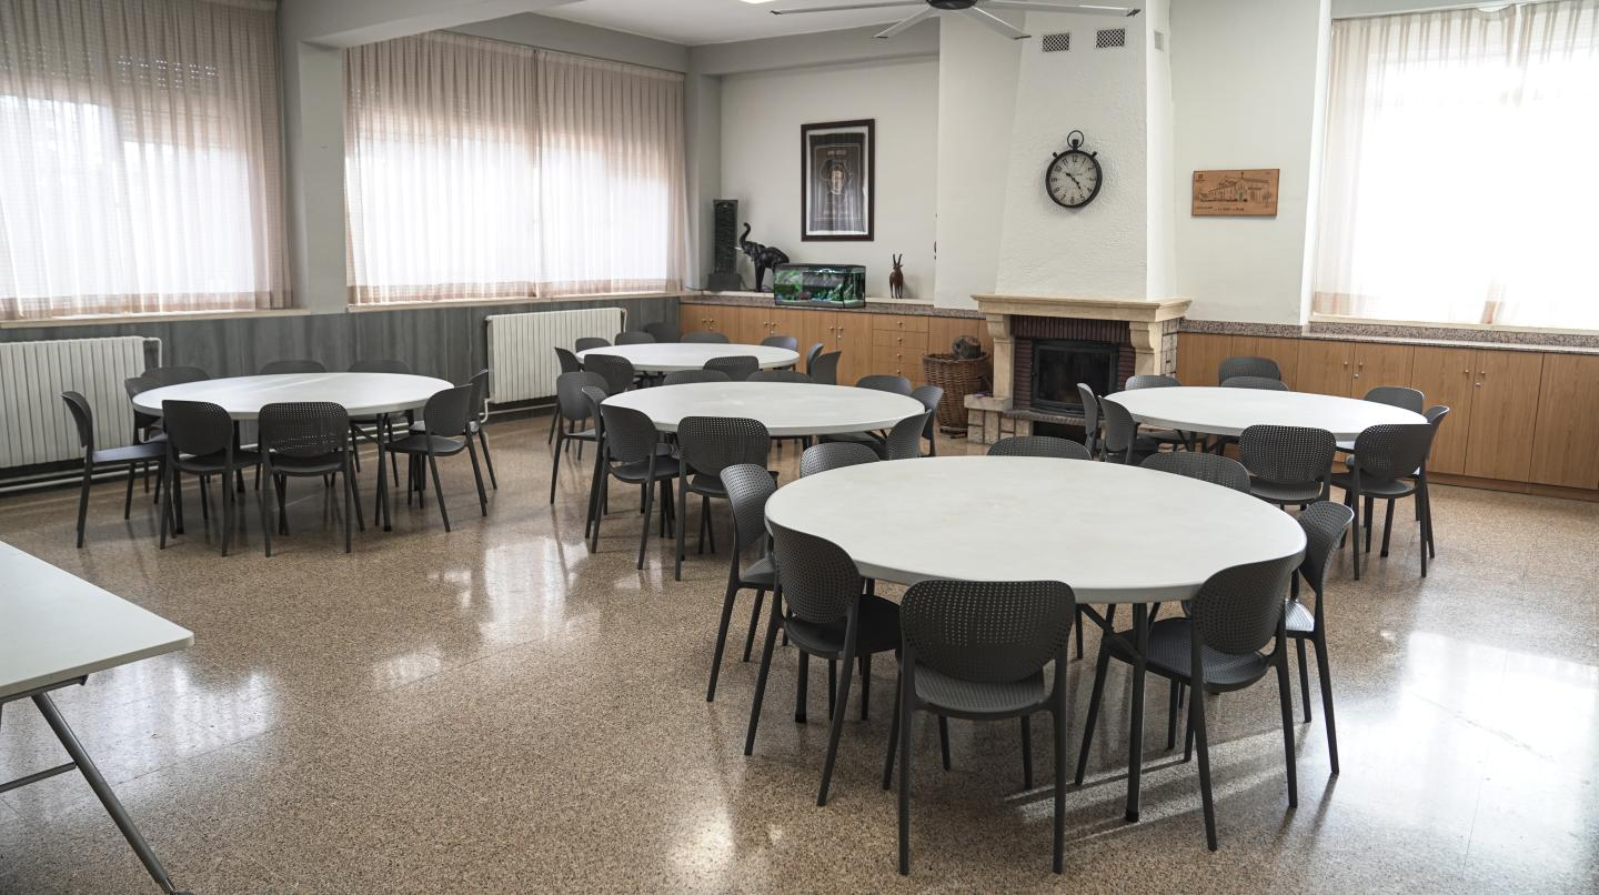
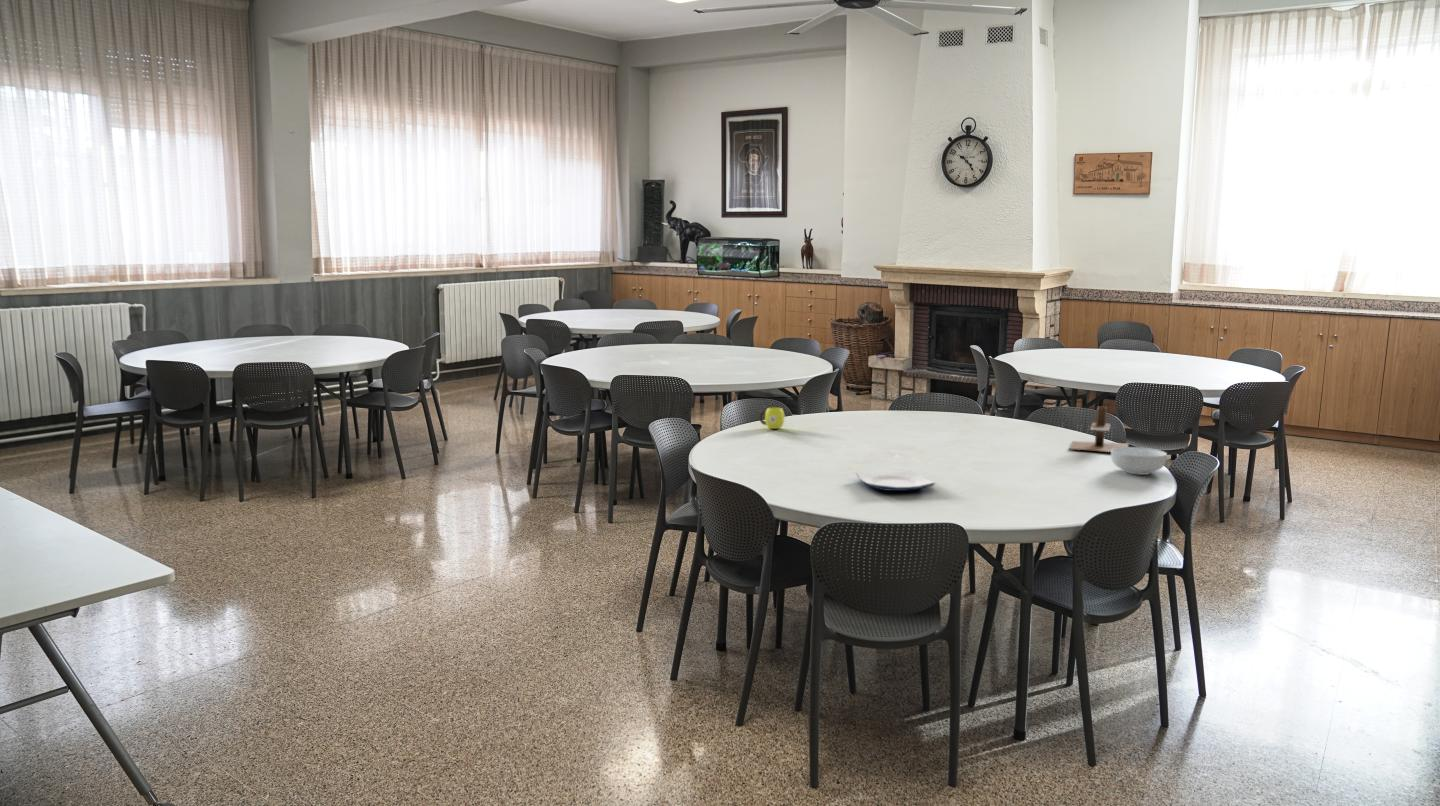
+ cup (771, 418)
+ cereal bowl (1138, 461)
+ napkin holder (1100, 427)
+ plate (894, 481)
